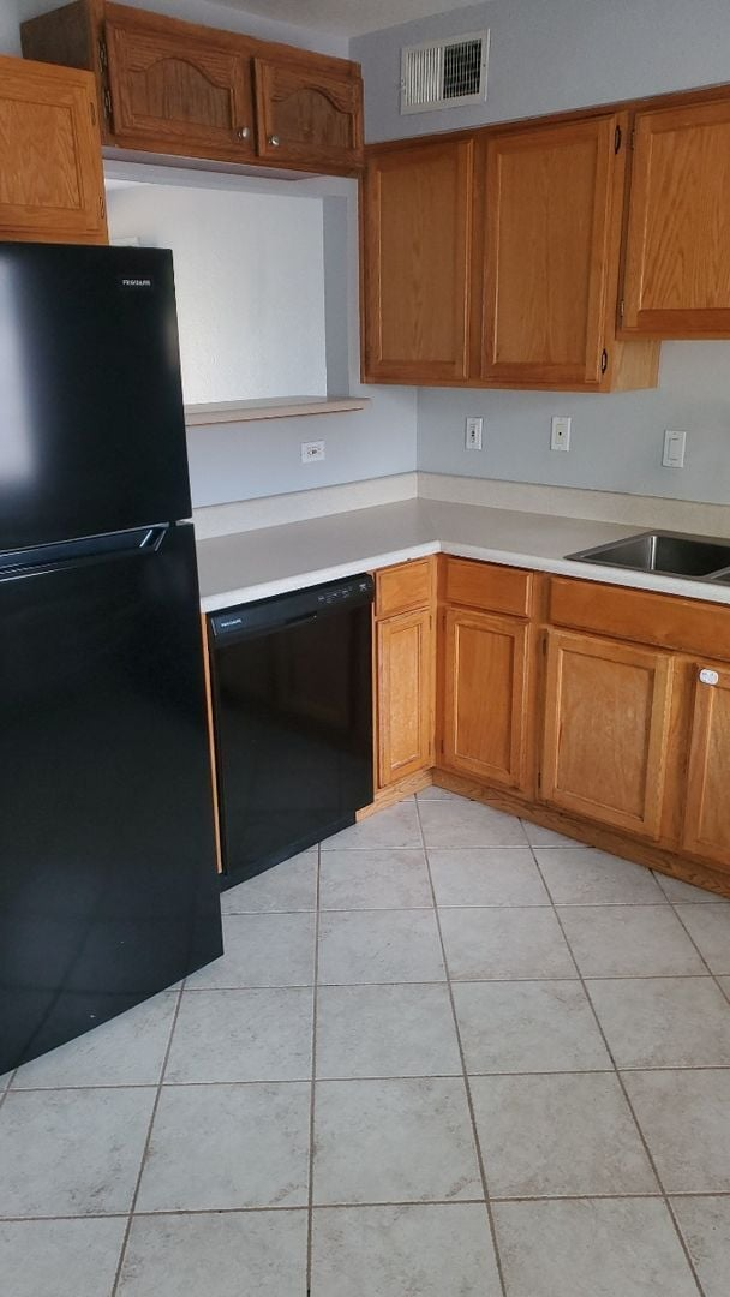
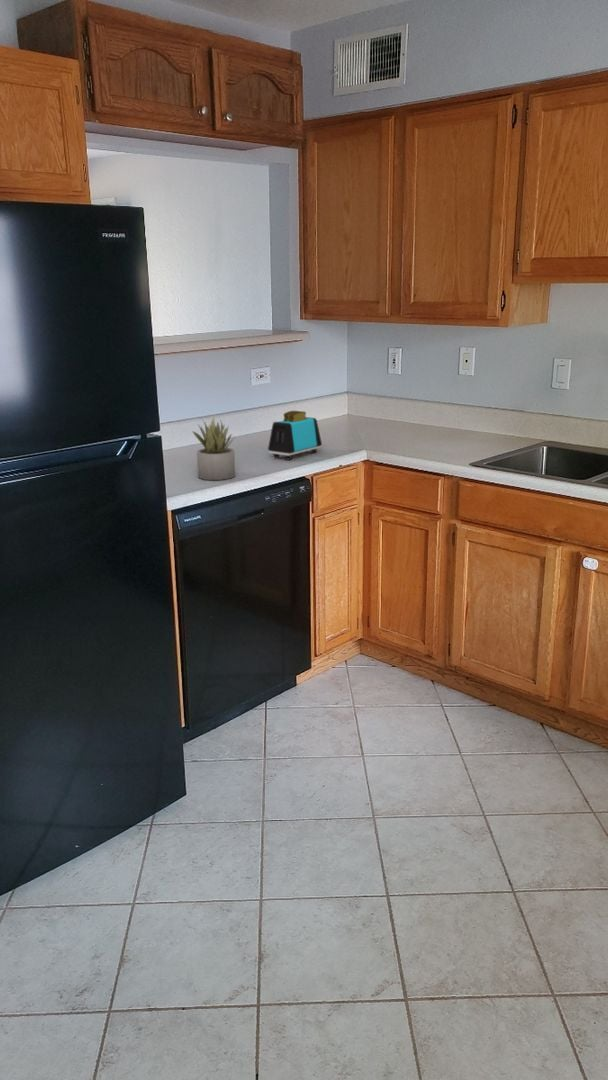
+ succulent plant (215, 446)
+ toaster (295, 433)
